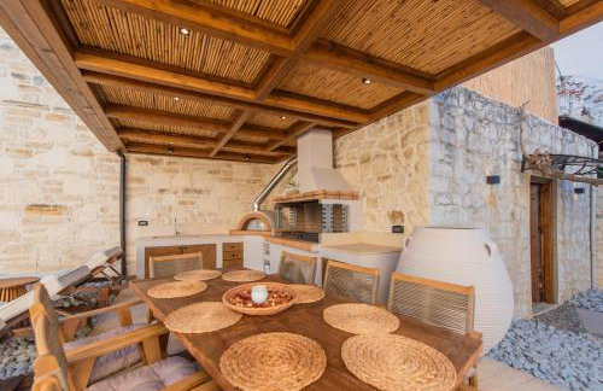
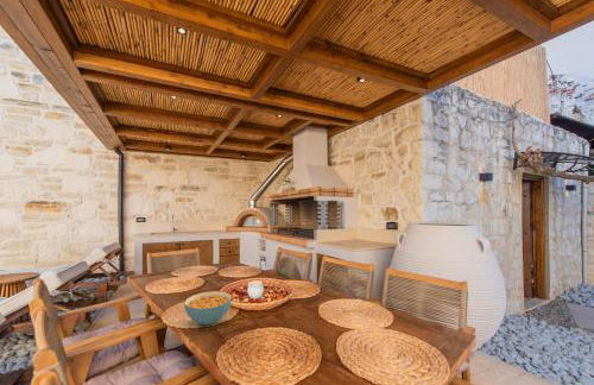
+ cereal bowl (208, 310)
